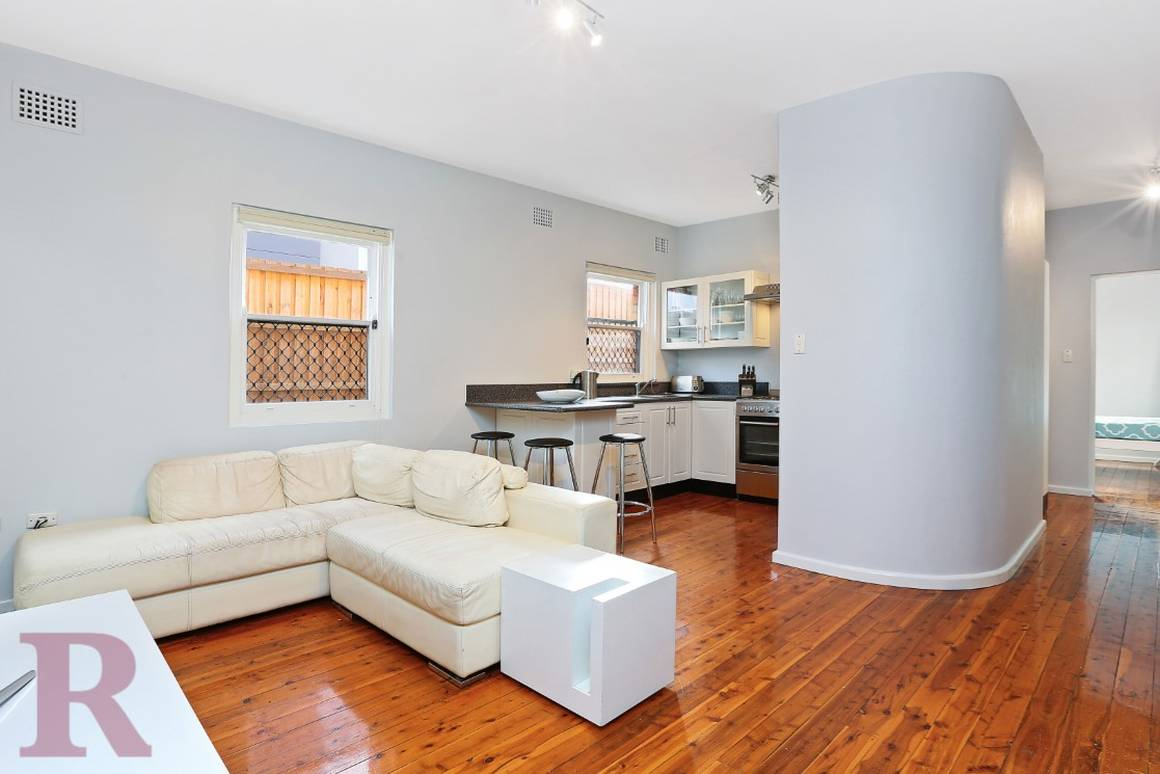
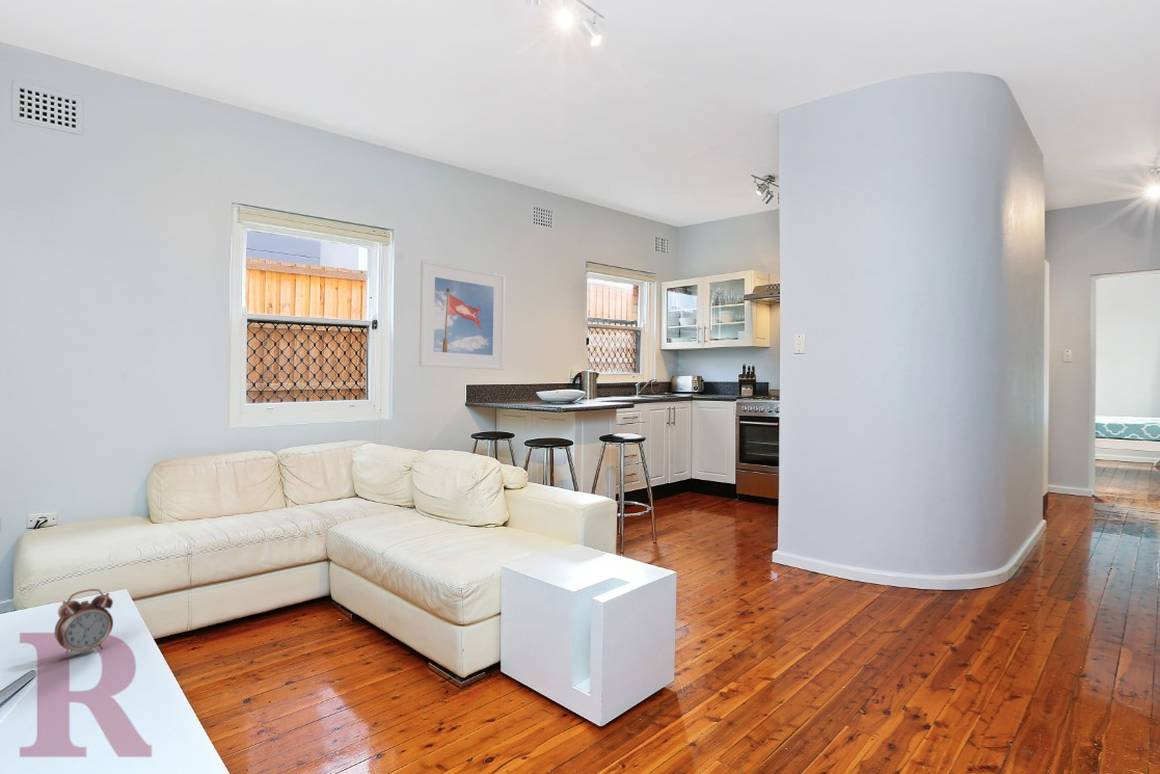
+ alarm clock (85, 621)
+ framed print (464, 317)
